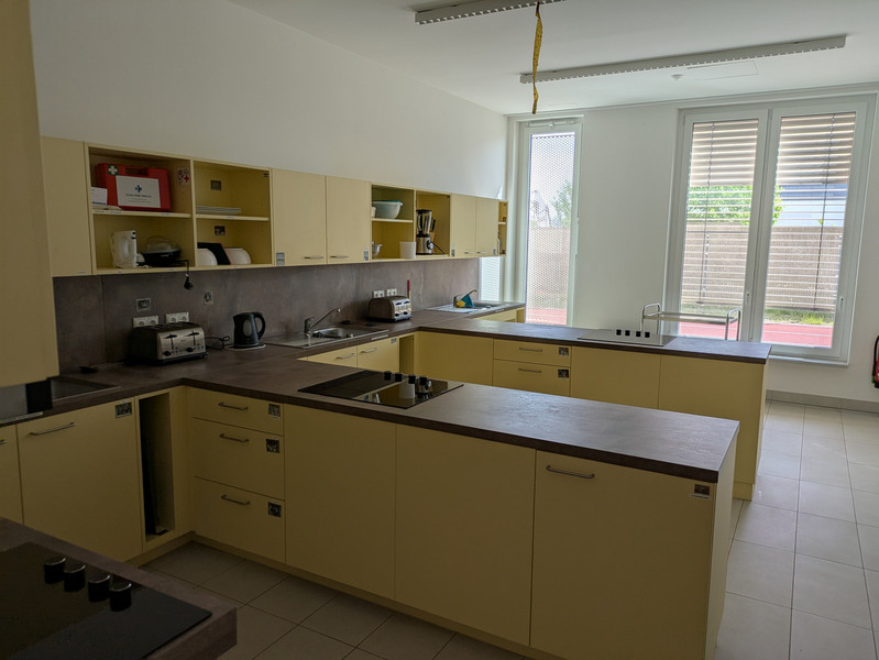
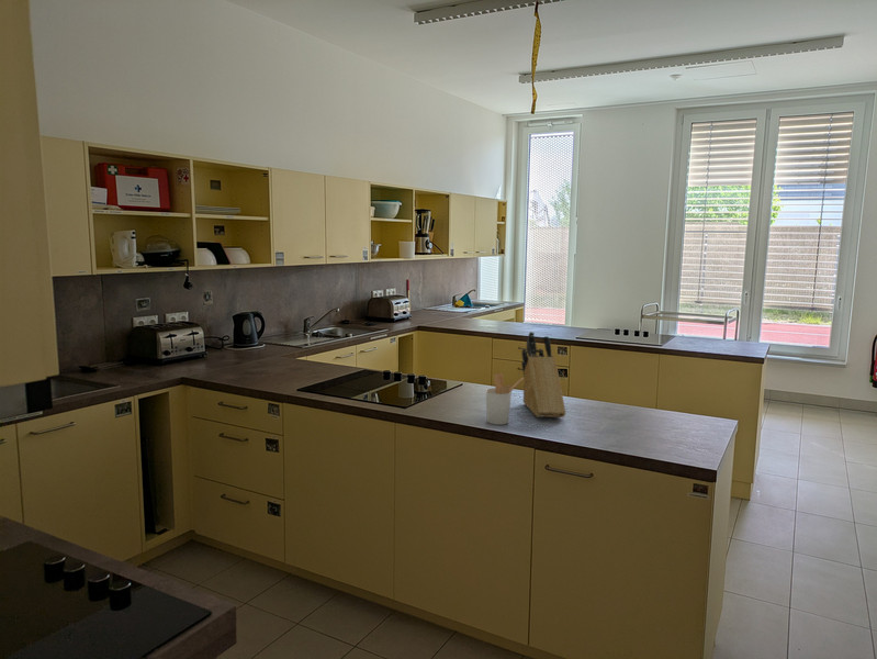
+ knife block (541, 371)
+ utensil holder (505, 399)
